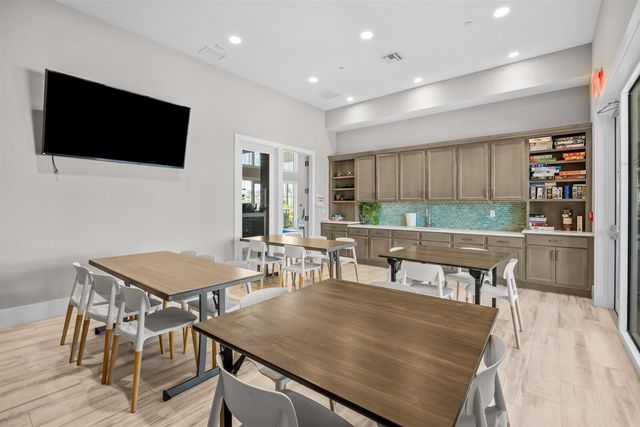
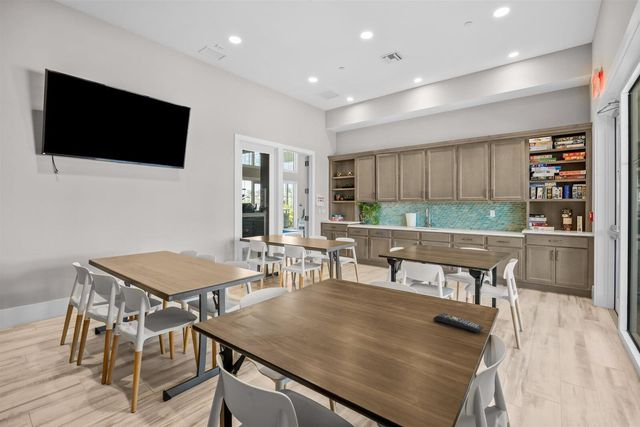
+ remote control (457, 322)
